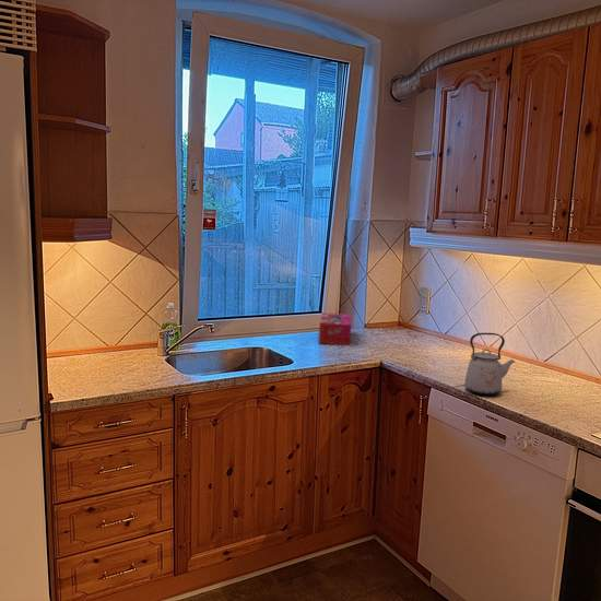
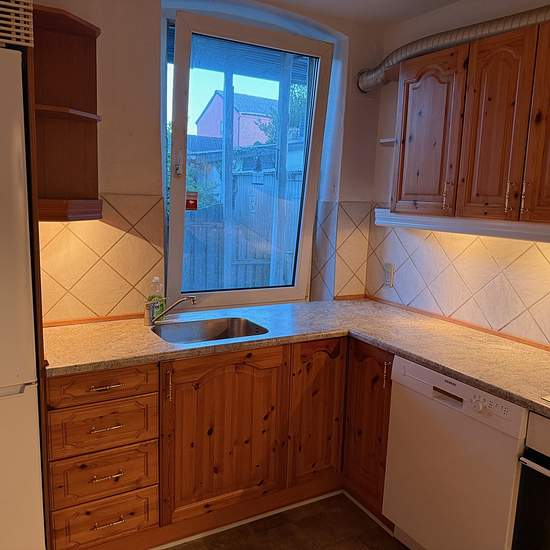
- kettle (492, 362)
- tissue box (334, 328)
